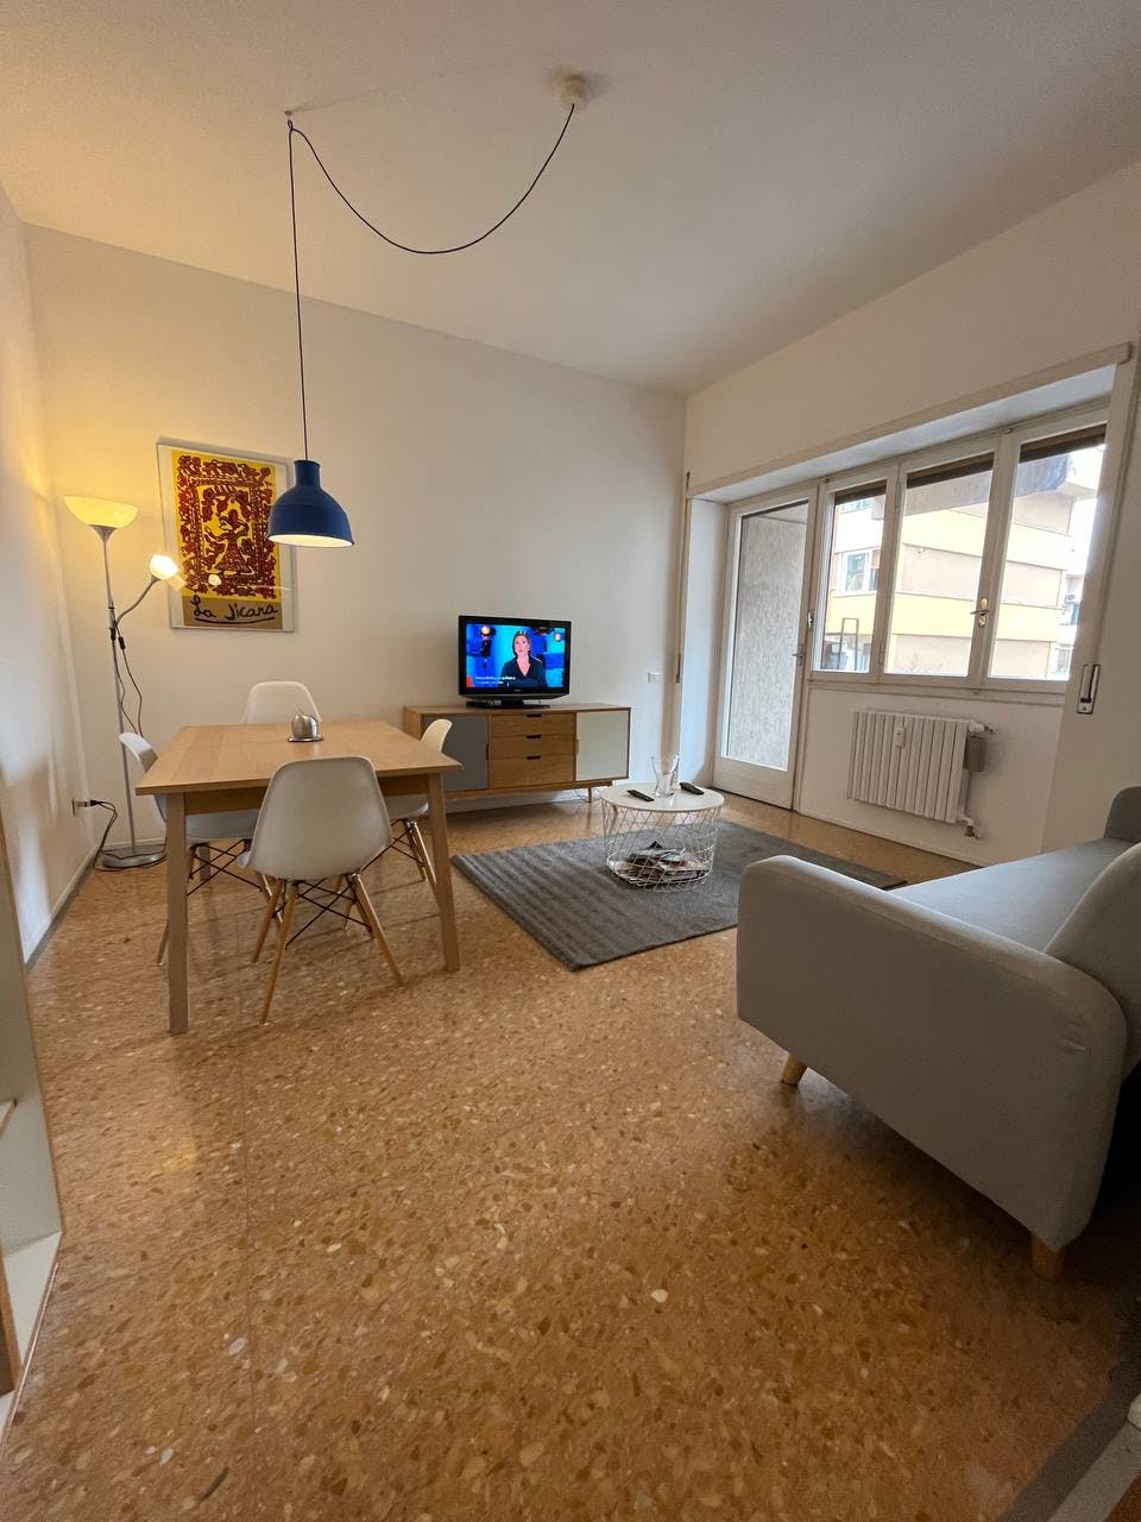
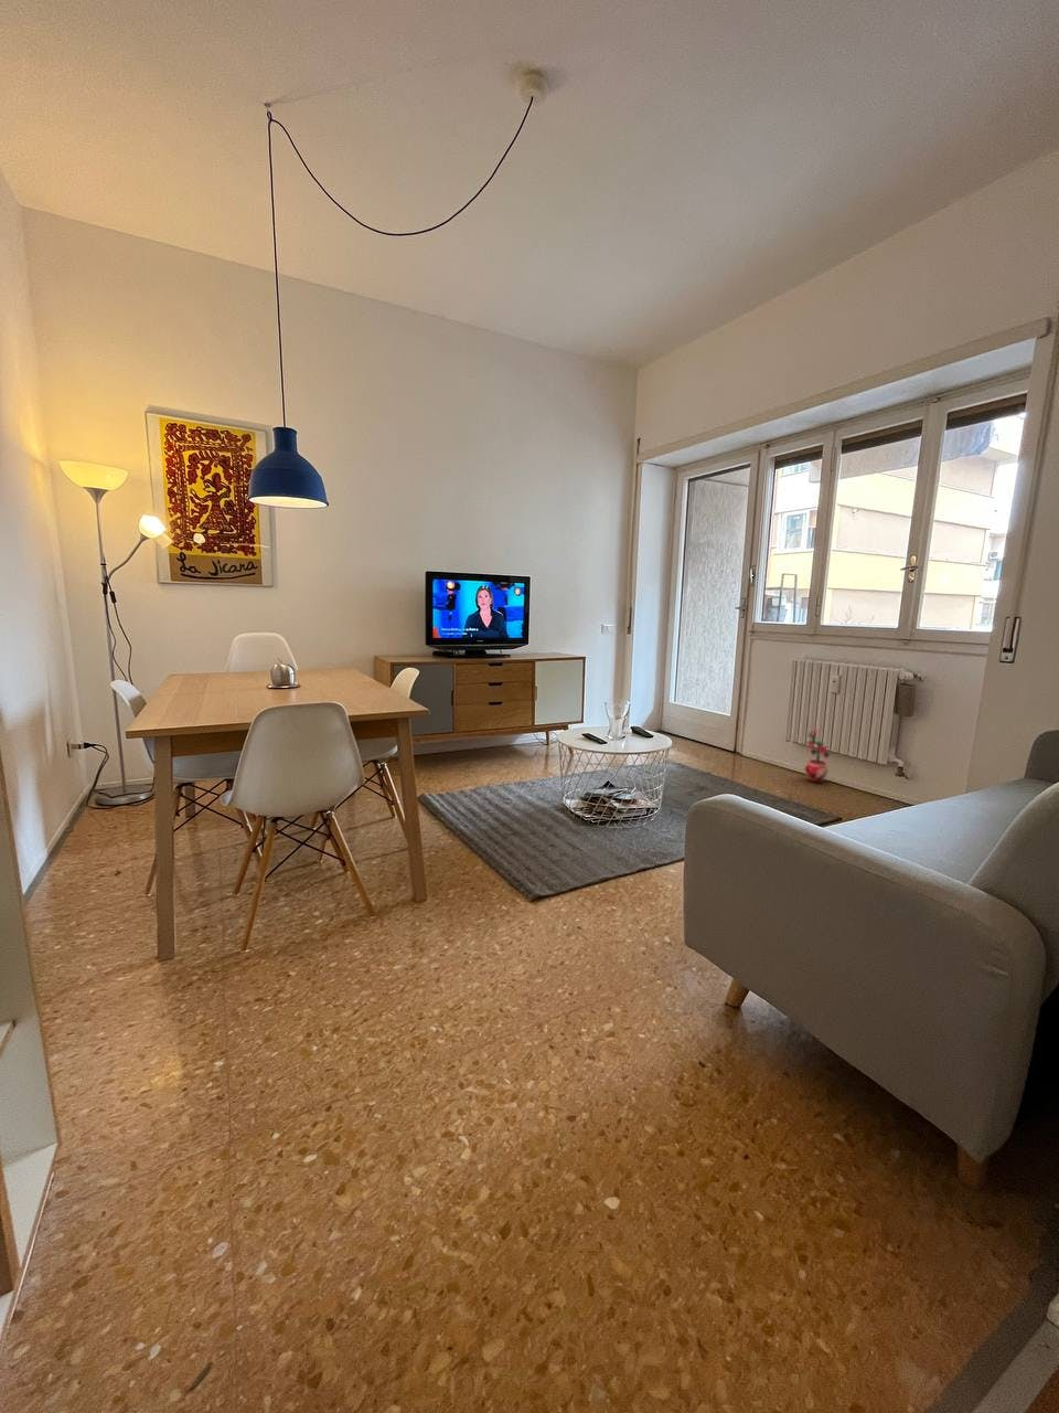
+ potted plant (818, 754)
